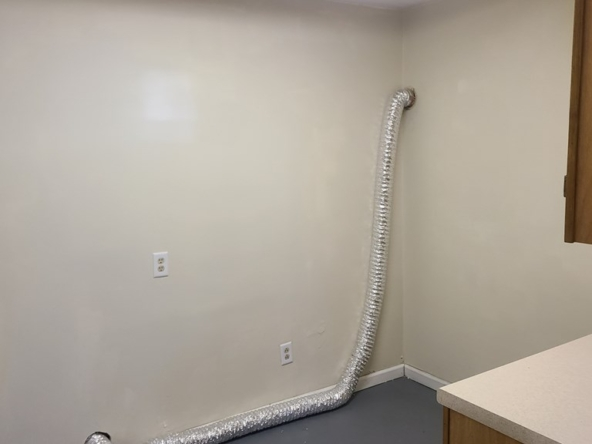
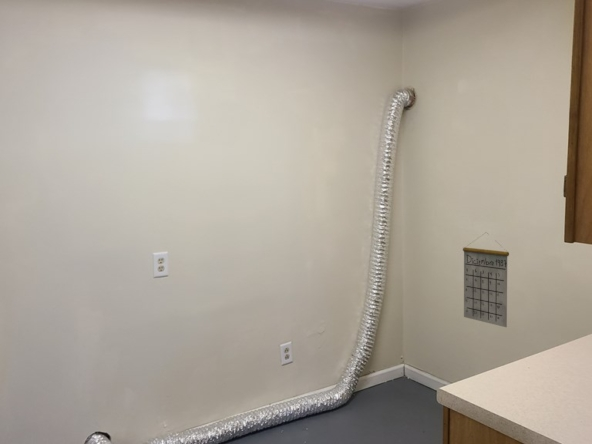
+ calendar (484, 277)
